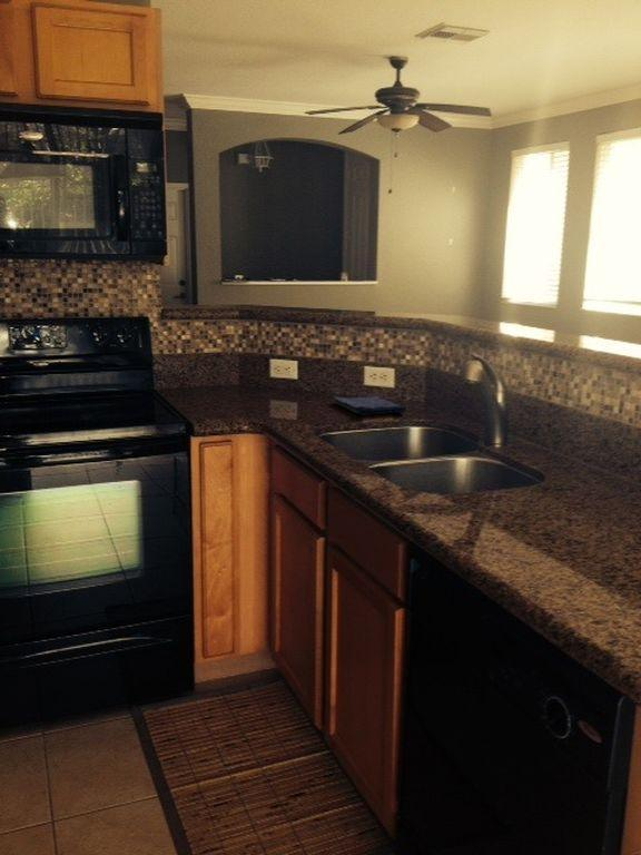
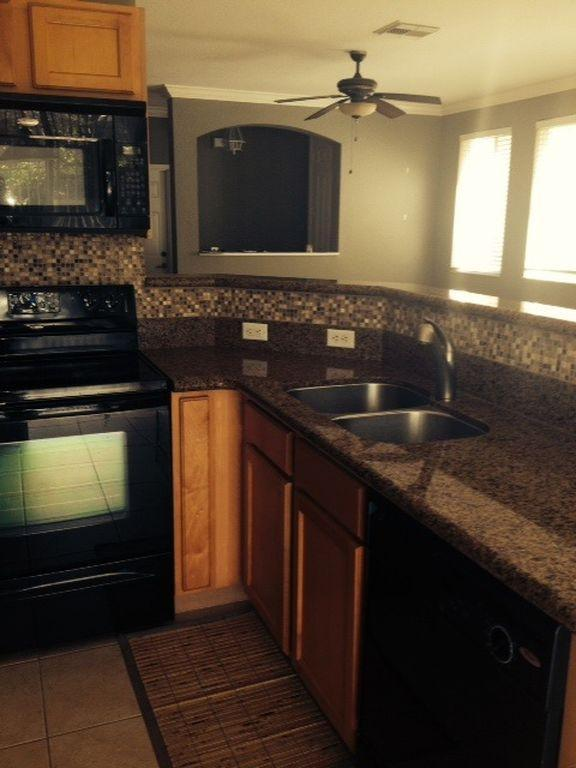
- dish towel (368, 403)
